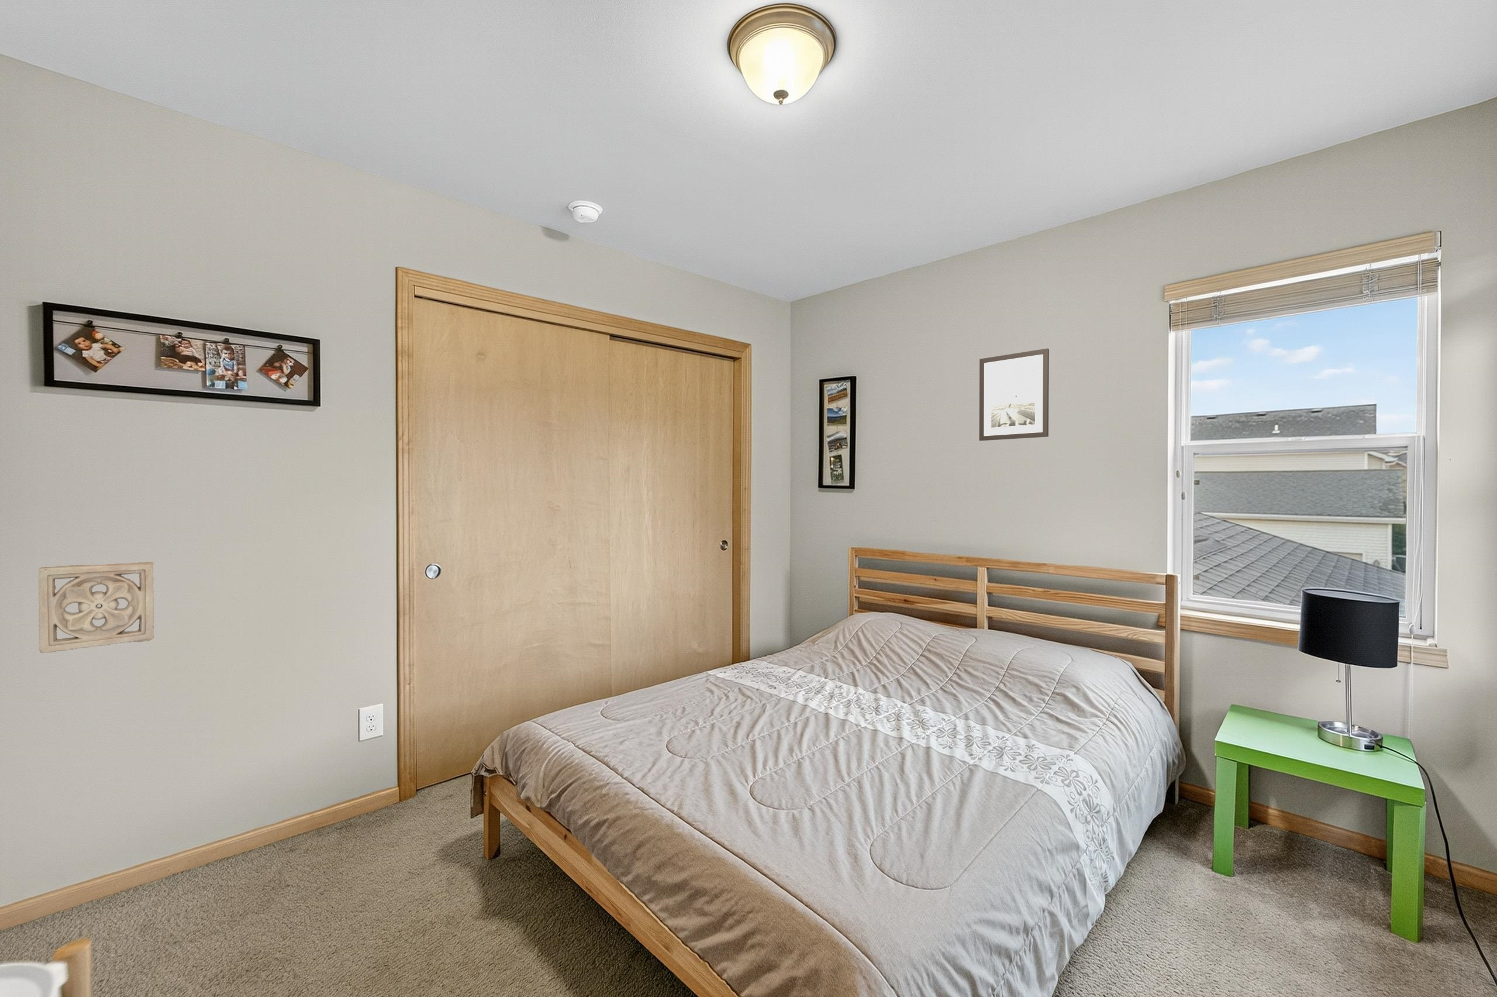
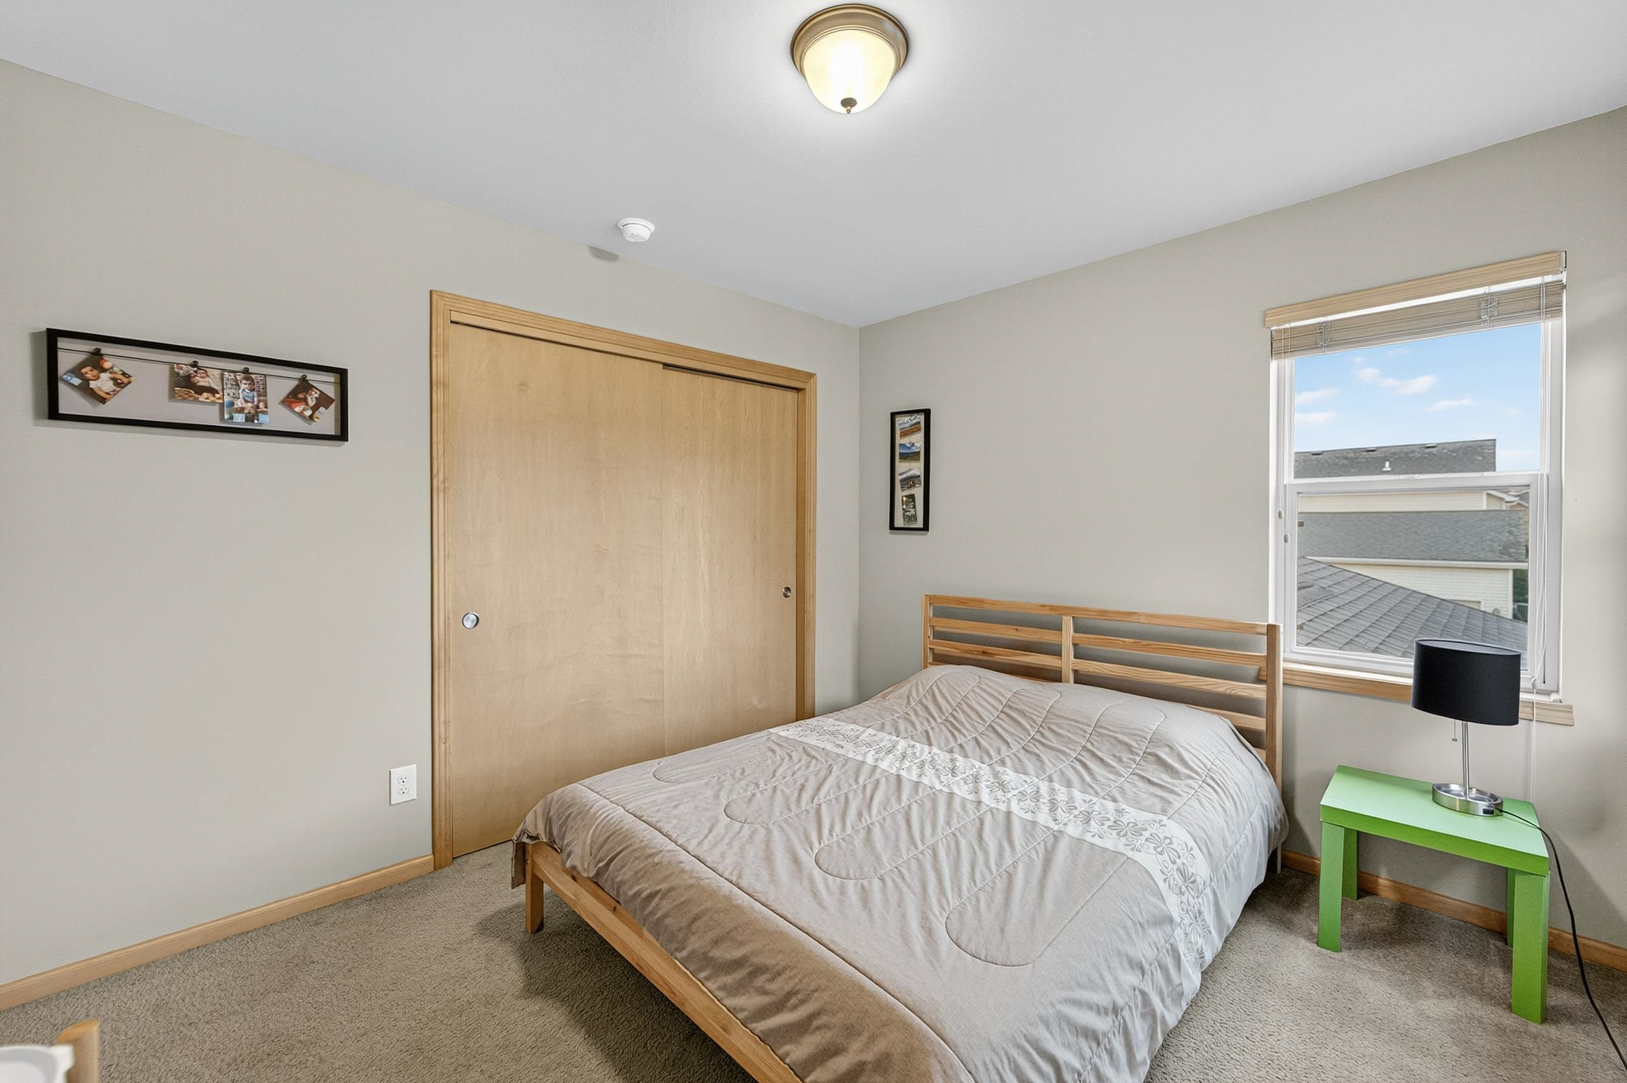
- wall ornament (98, 606)
- wall art (1012, 396)
